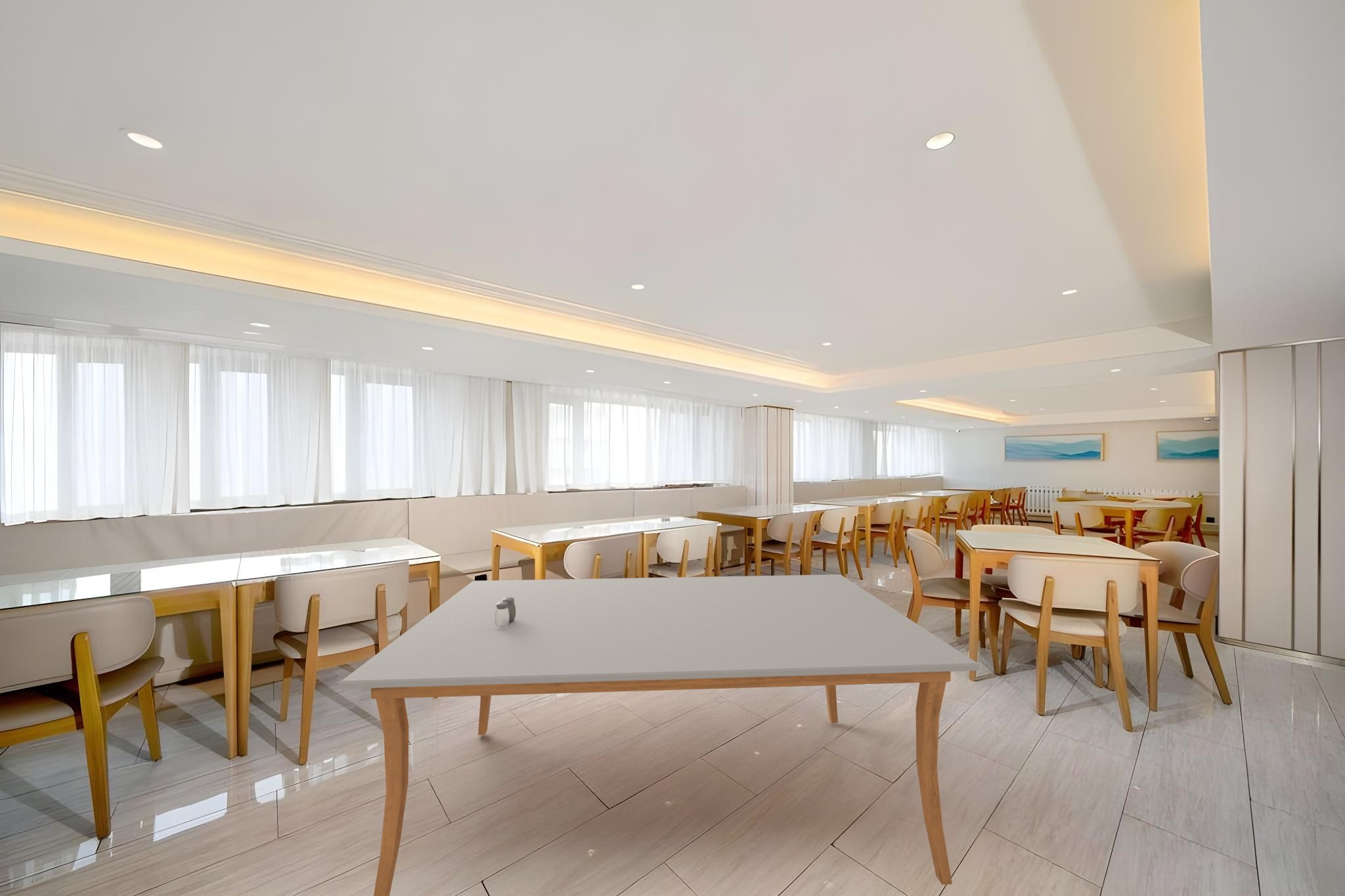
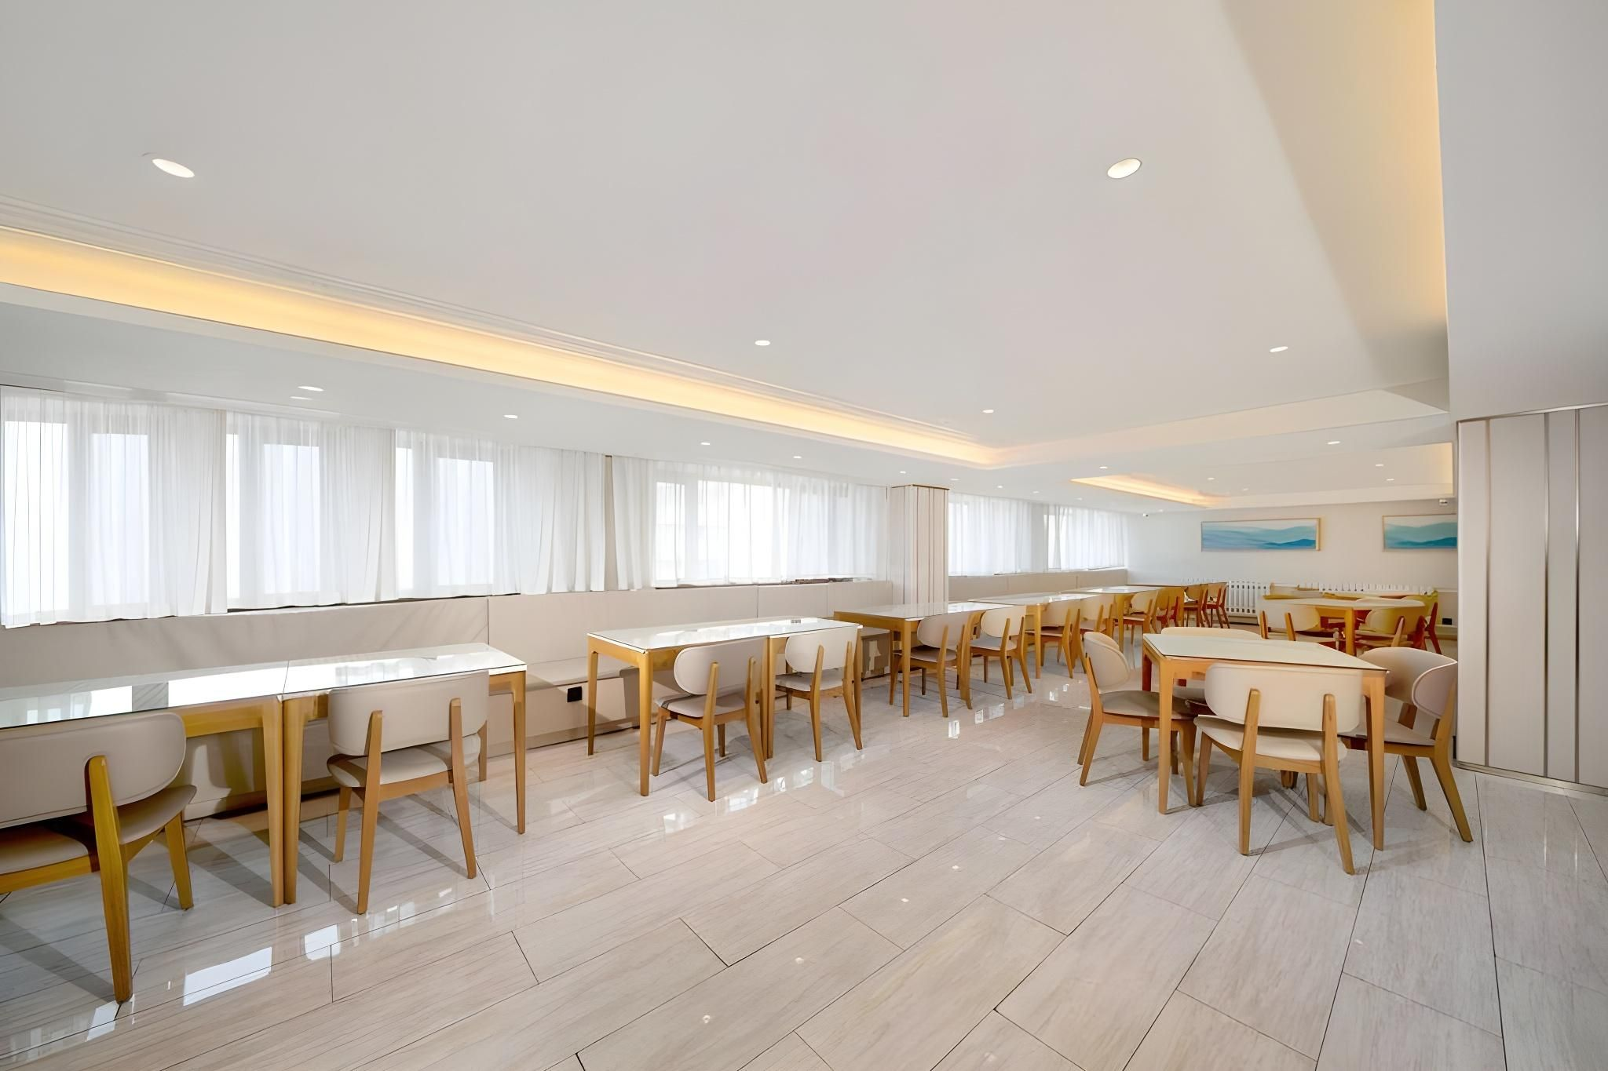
- salt and pepper shaker (505, 611)
- dining table (665, 690)
